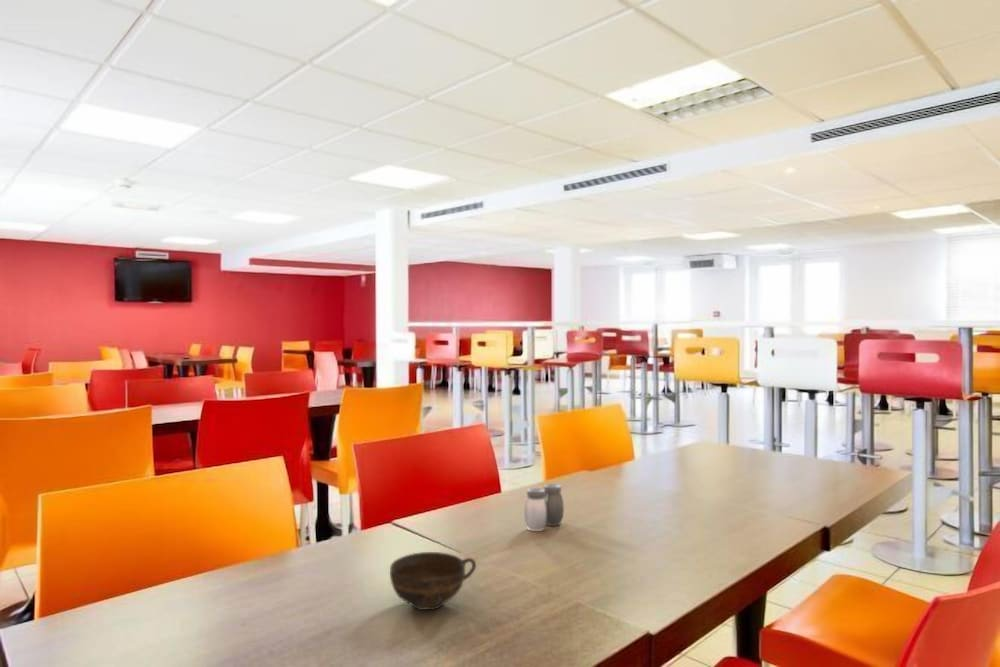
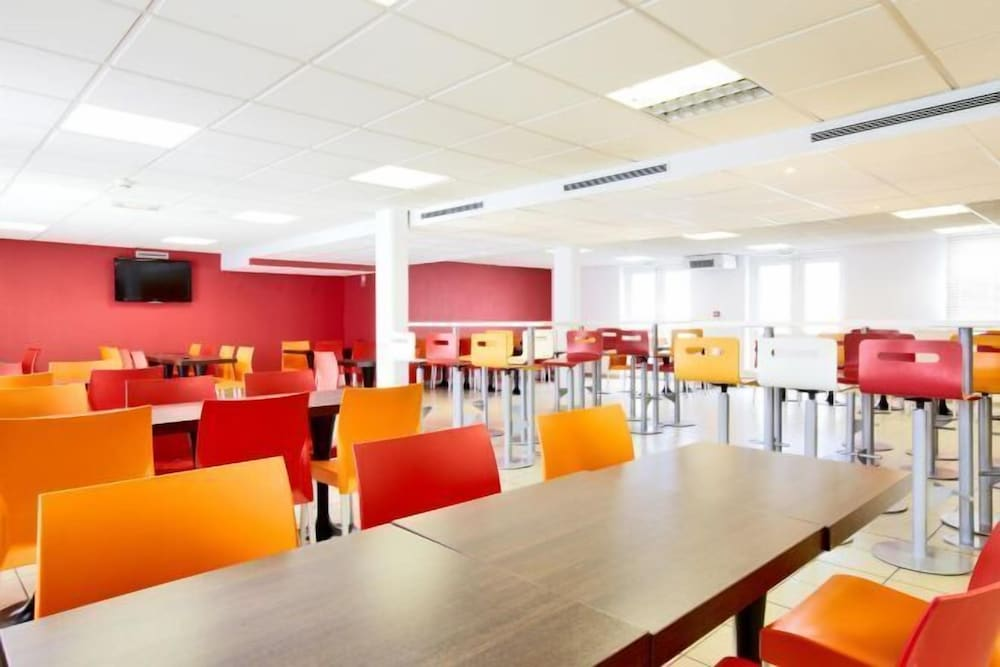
- cup (435, 582)
- salt and pepper shaker (544, 506)
